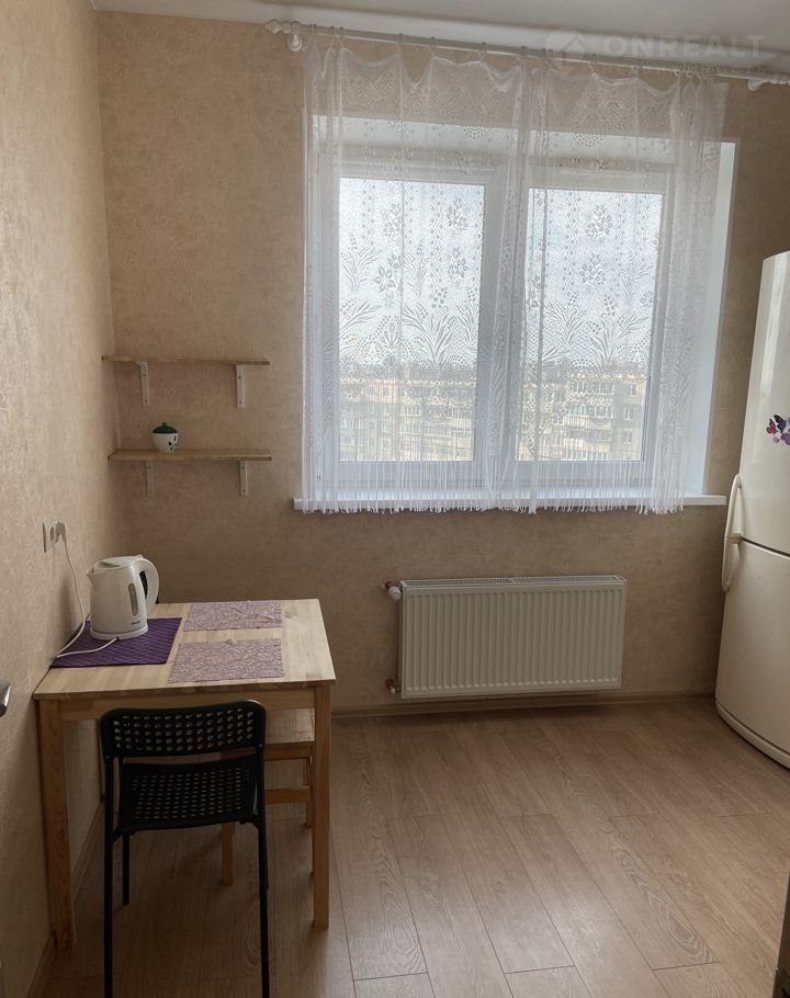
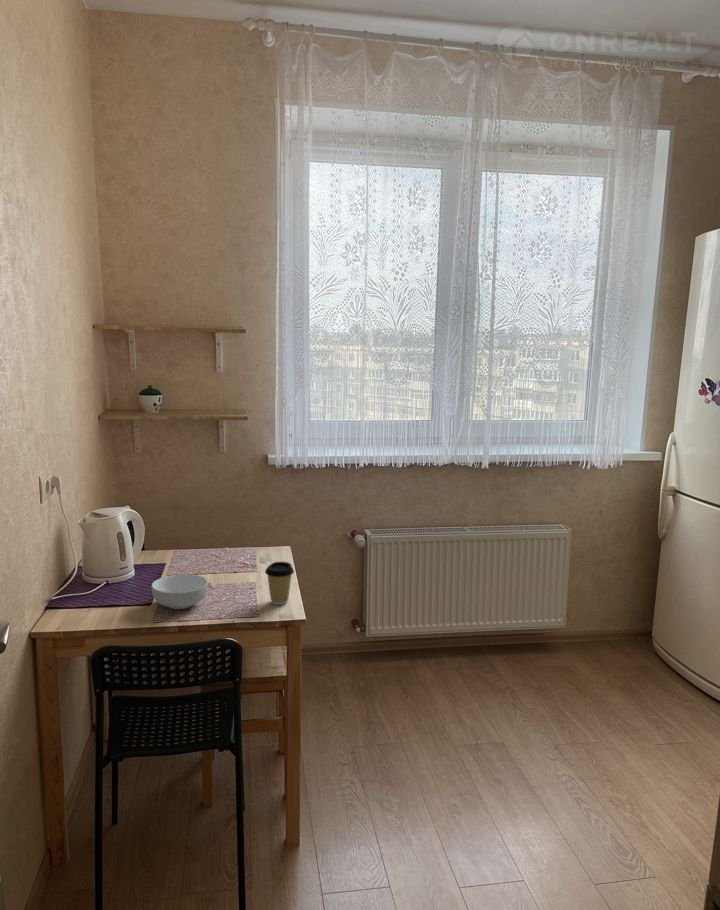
+ coffee cup (279, 583)
+ cereal bowl (180, 593)
